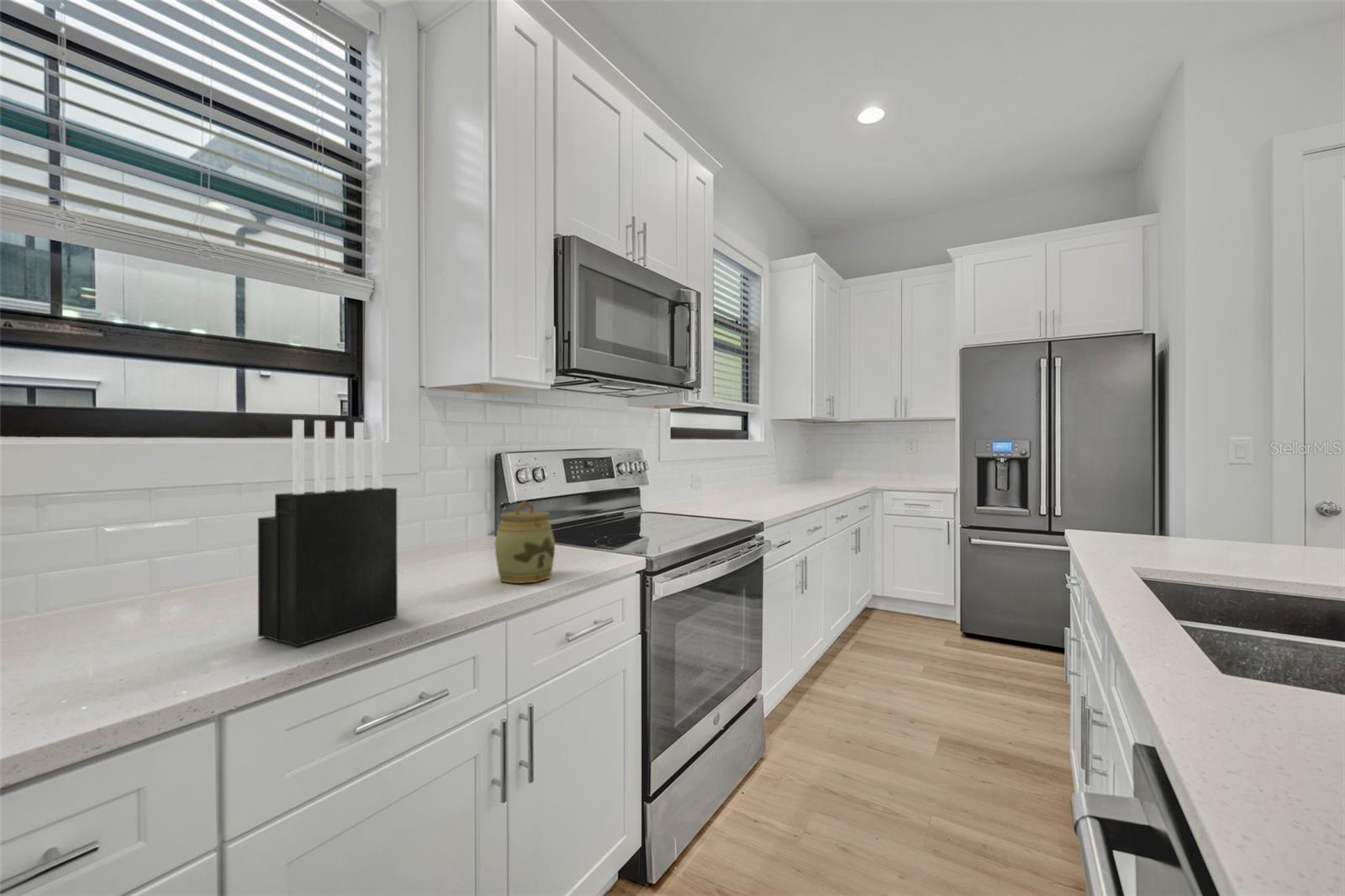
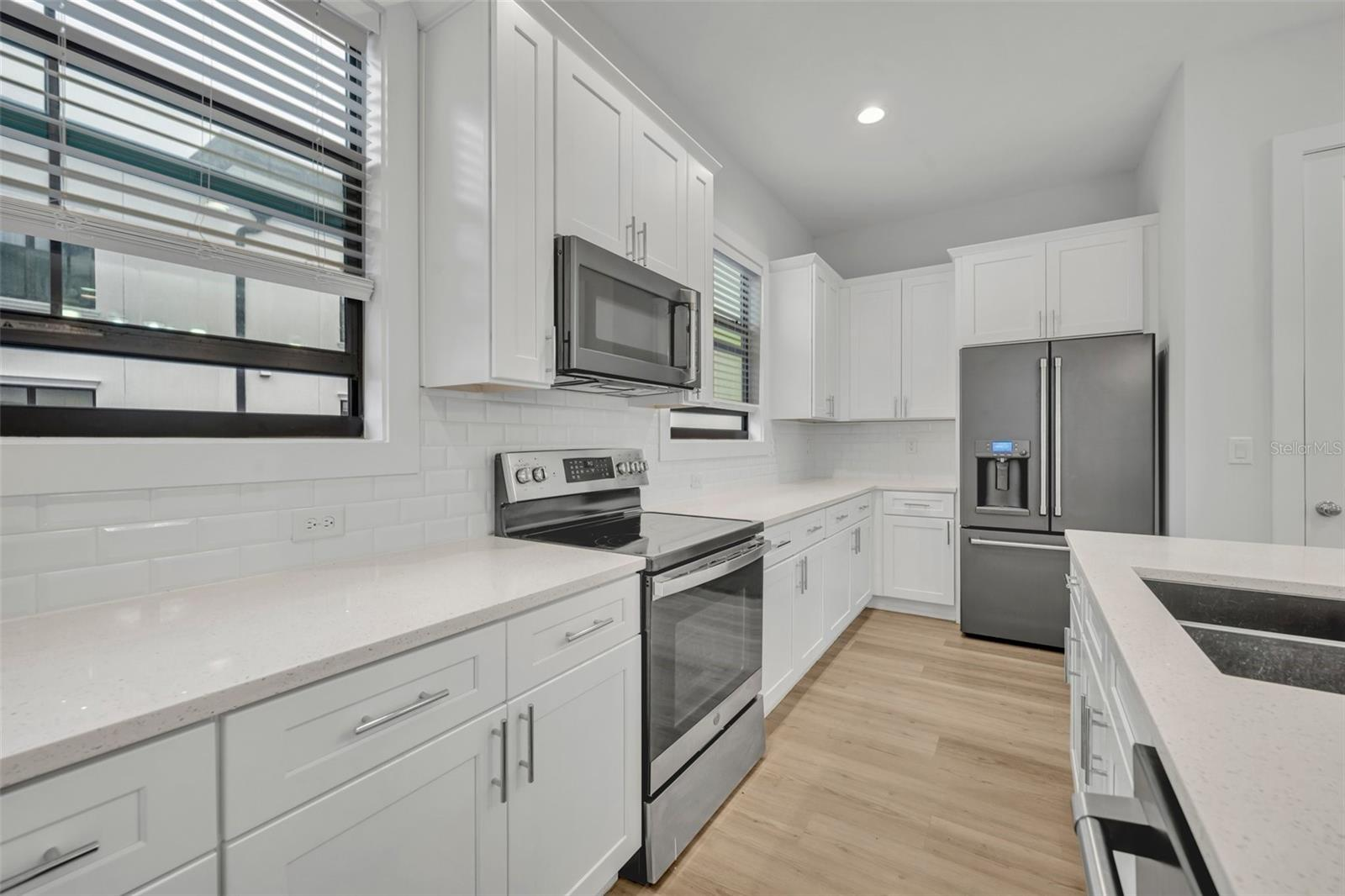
- jar (525, 538)
- knife block (327, 524)
